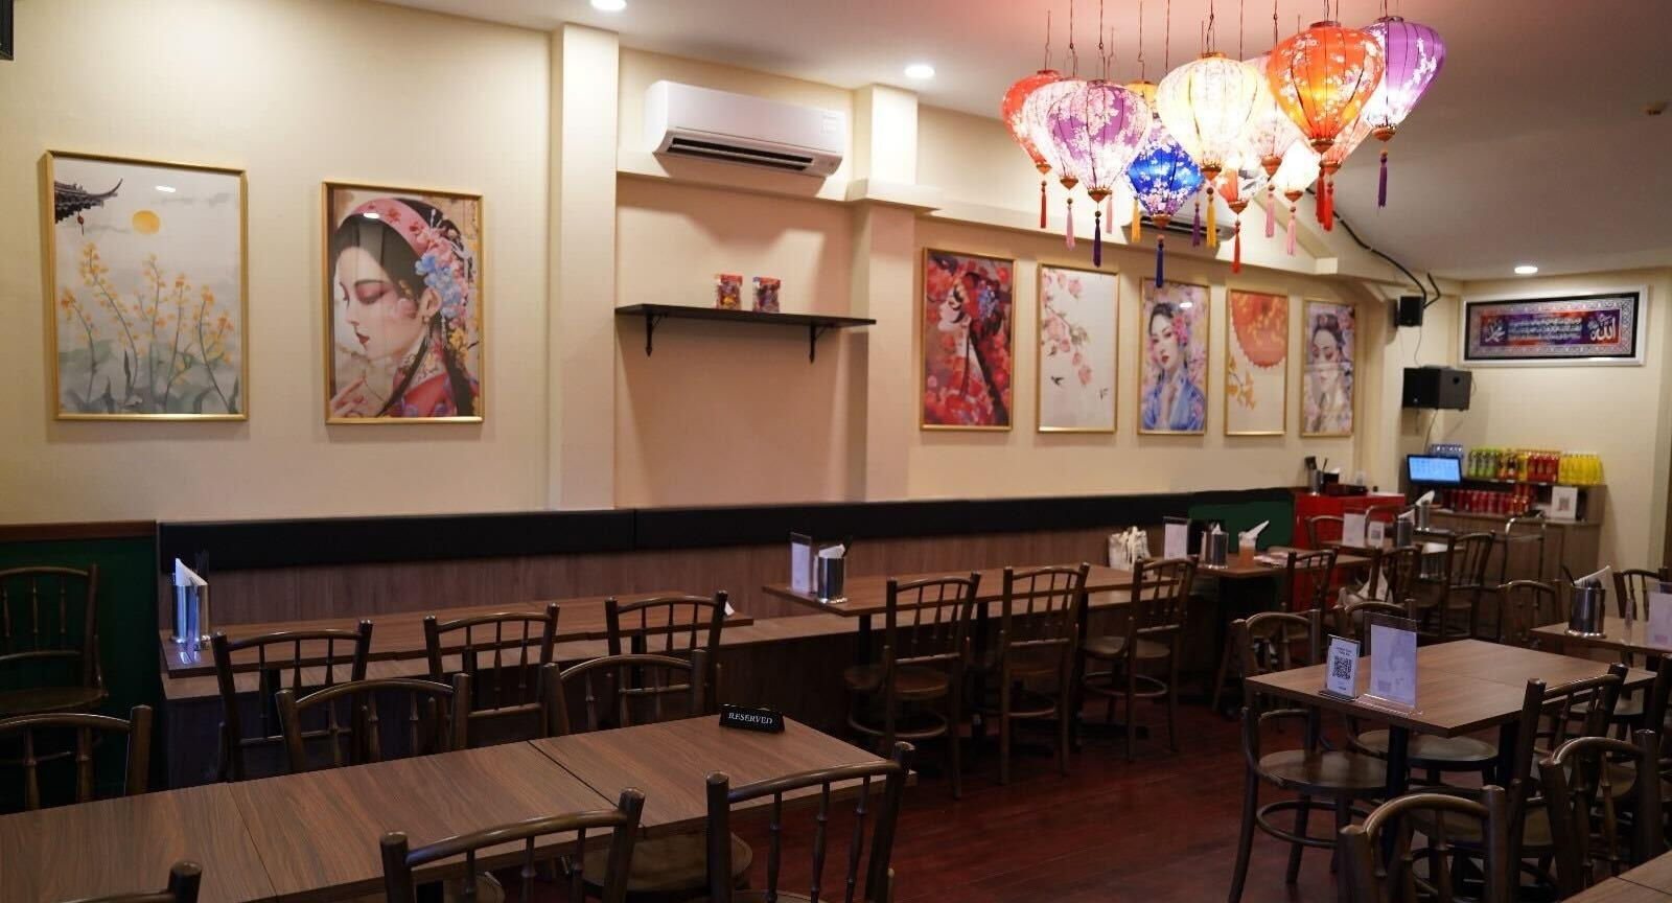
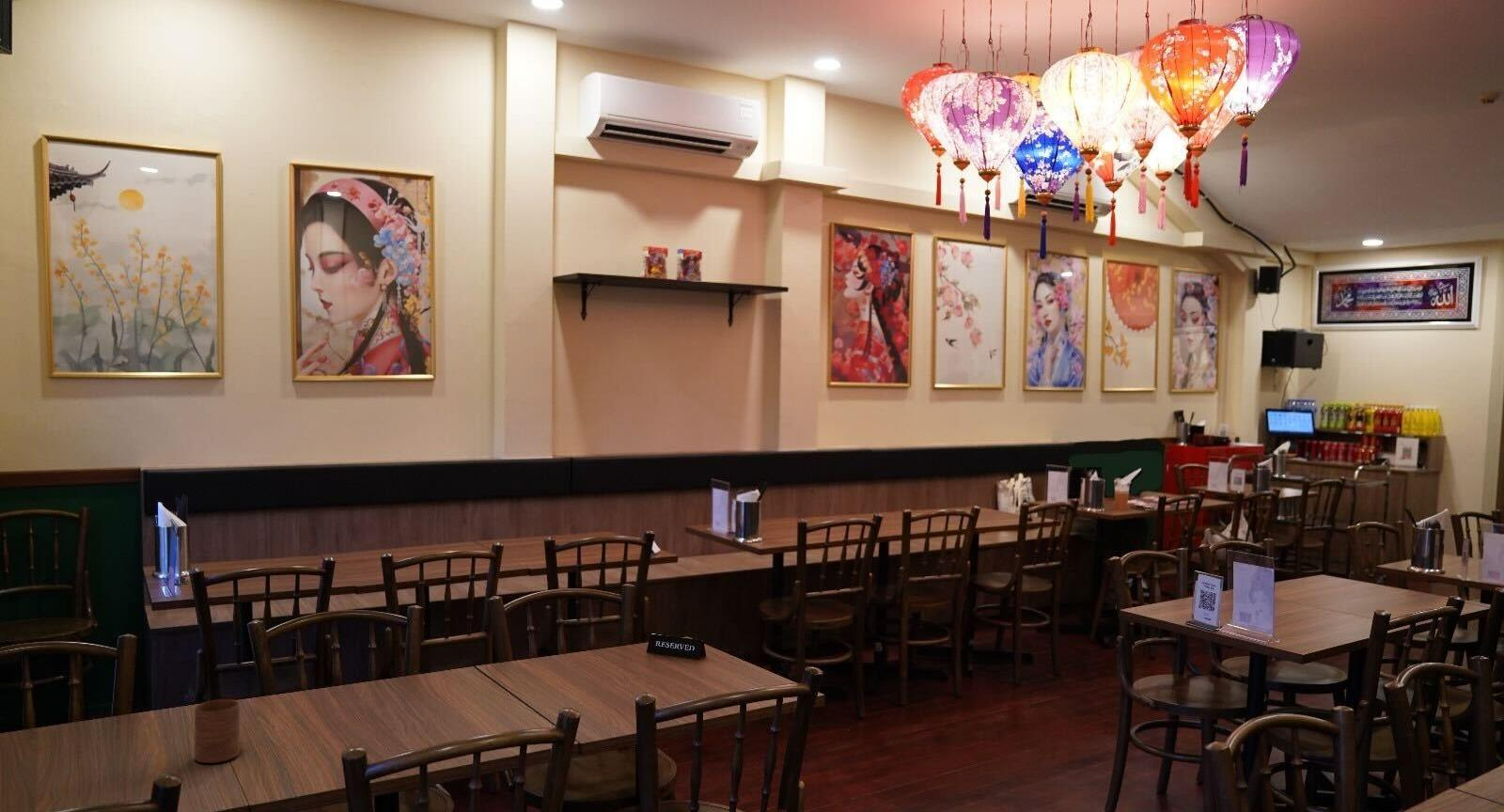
+ cup (218, 728)
